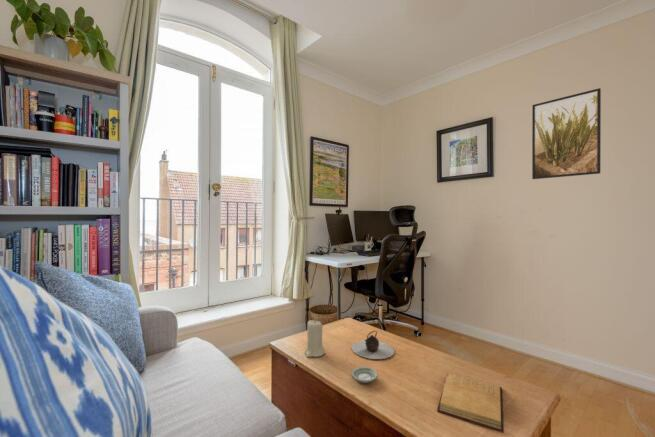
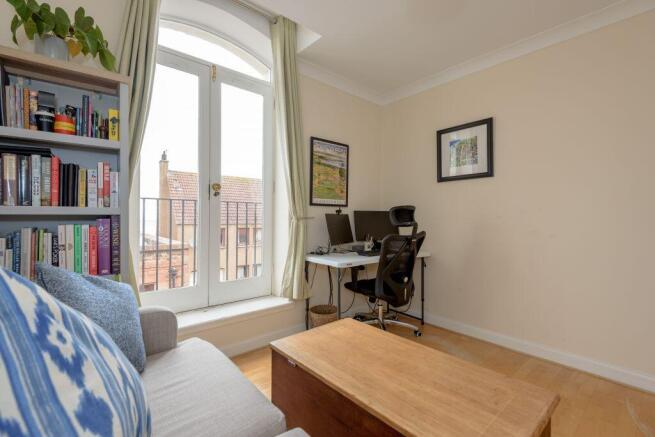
- saucer (364, 376)
- candle (314, 336)
- teapot (372, 339)
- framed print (564, 136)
- book (471, 393)
